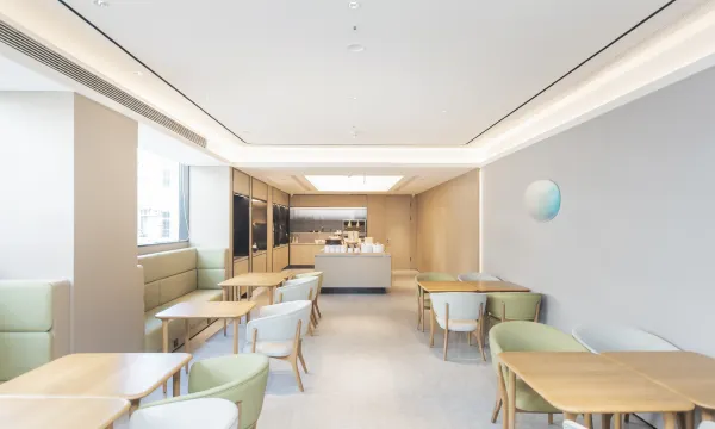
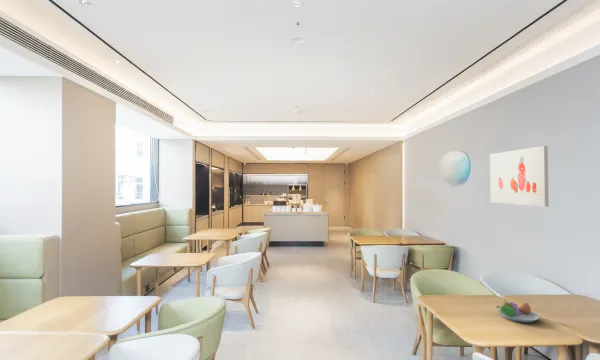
+ wall art (515, 177)
+ fruit bowl (516, 309)
